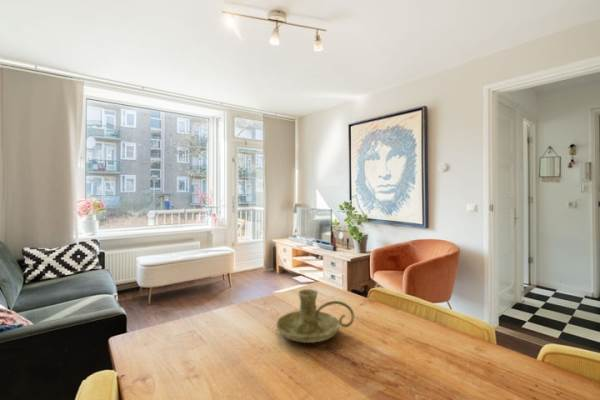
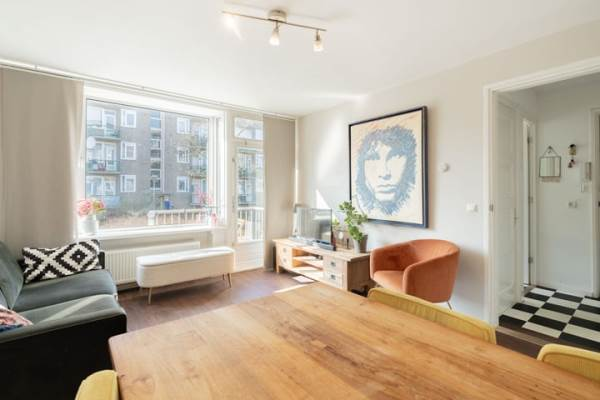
- candle holder (315, 312)
